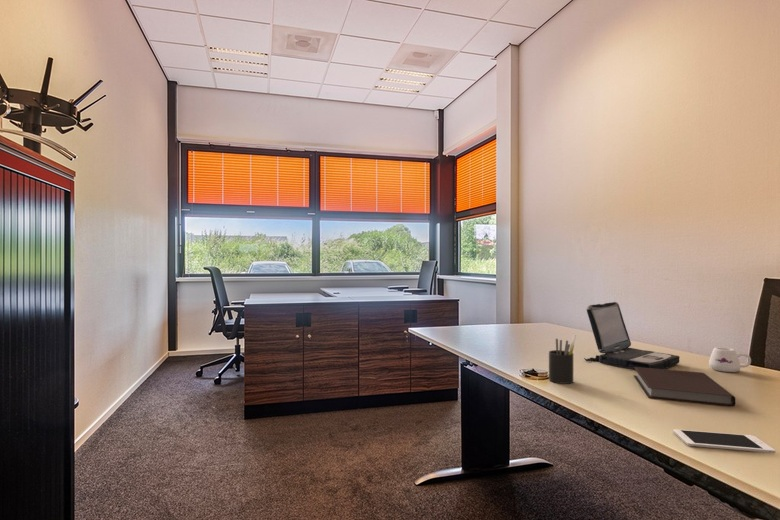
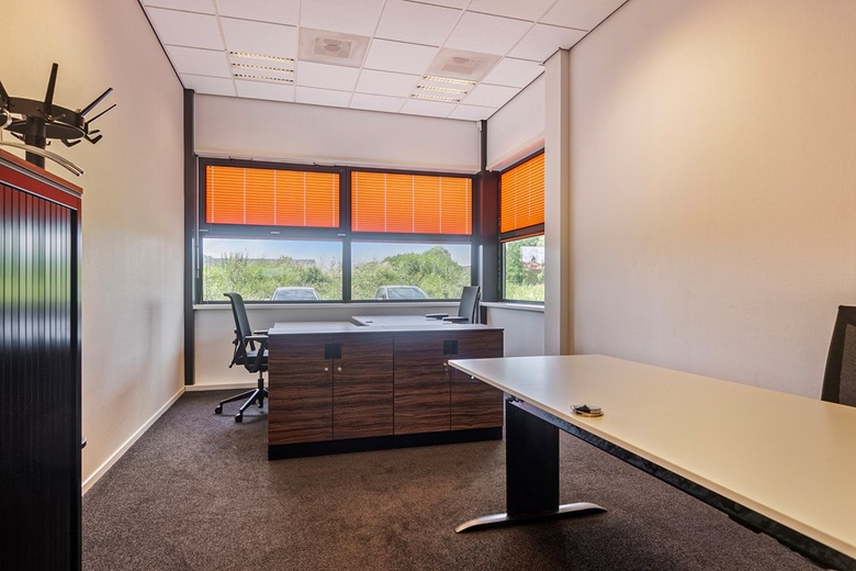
- mug (729, 359)
- pen holder (562, 357)
- cell phone (721, 440)
- laptop (628, 335)
- notebook (678, 384)
